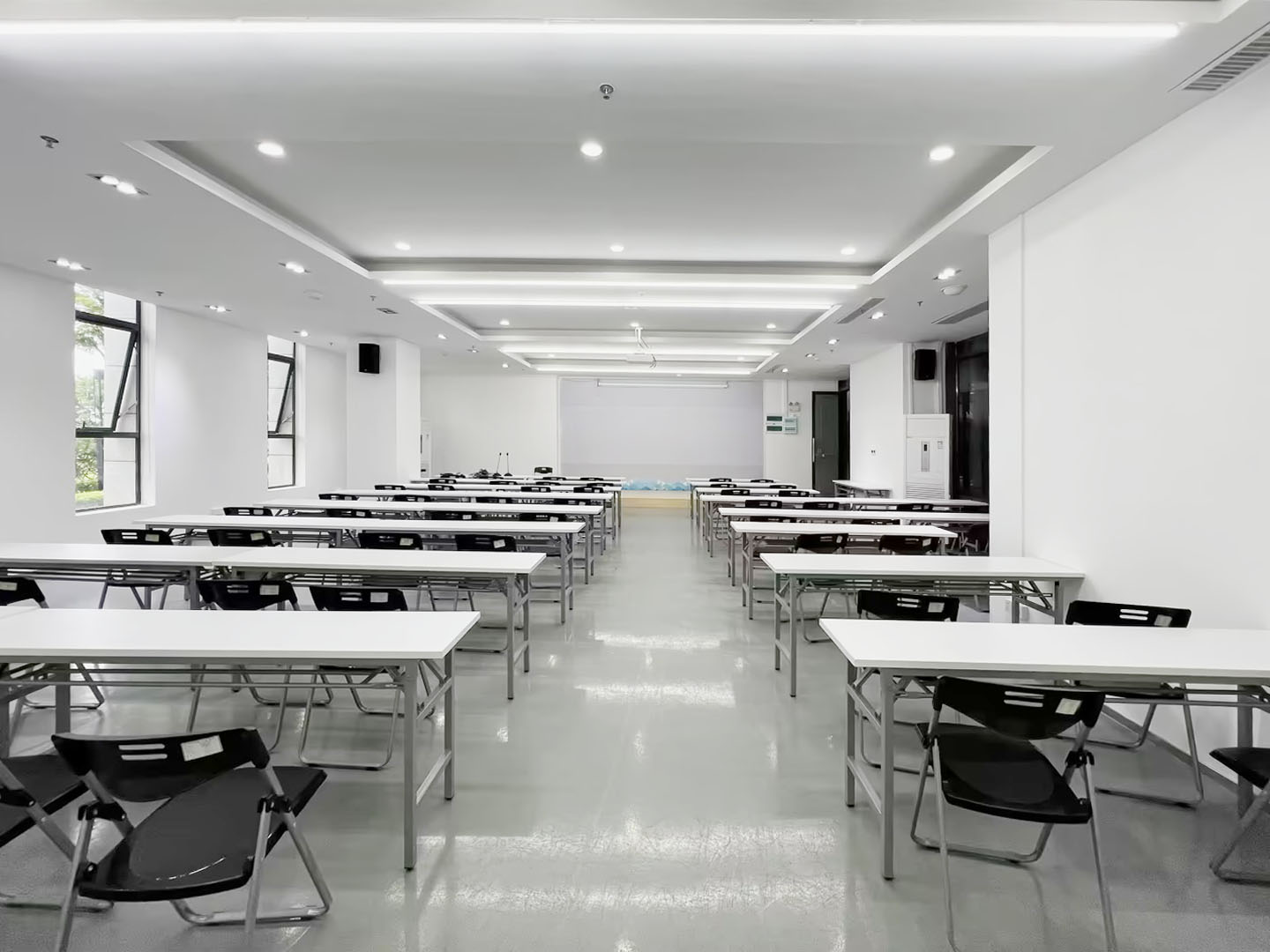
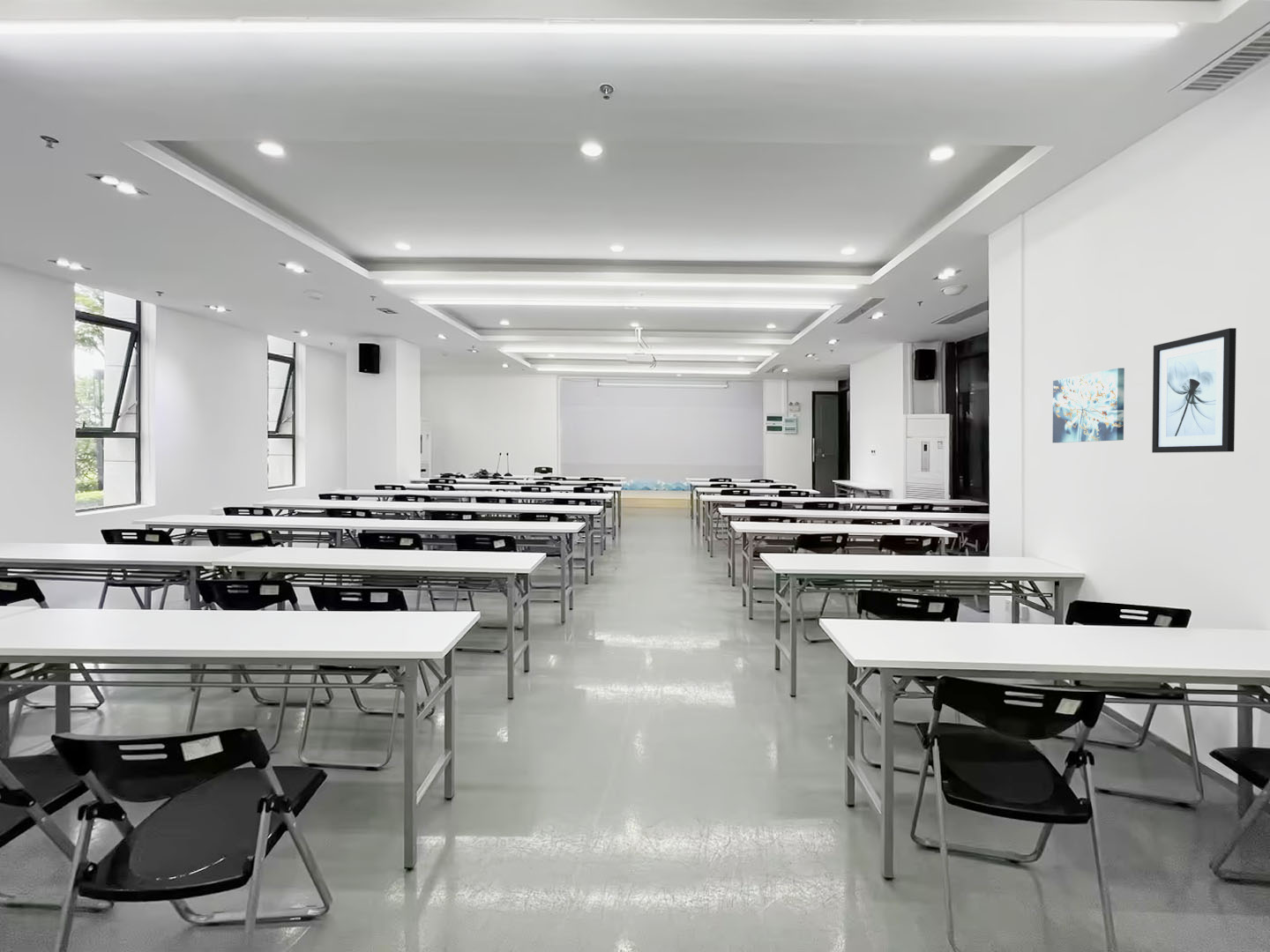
+ wall art (1086, 408)
+ wall art (1191, 395)
